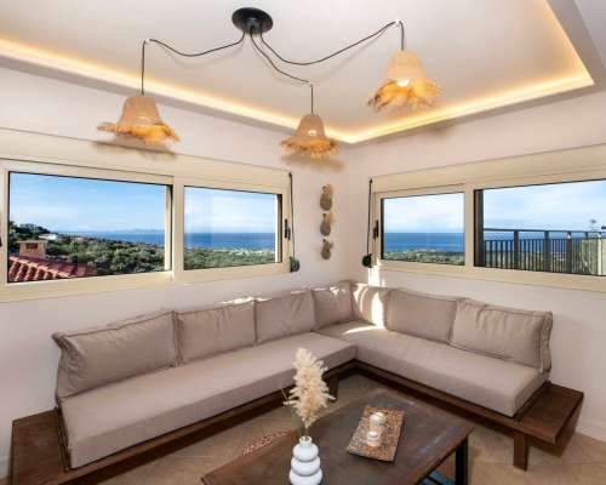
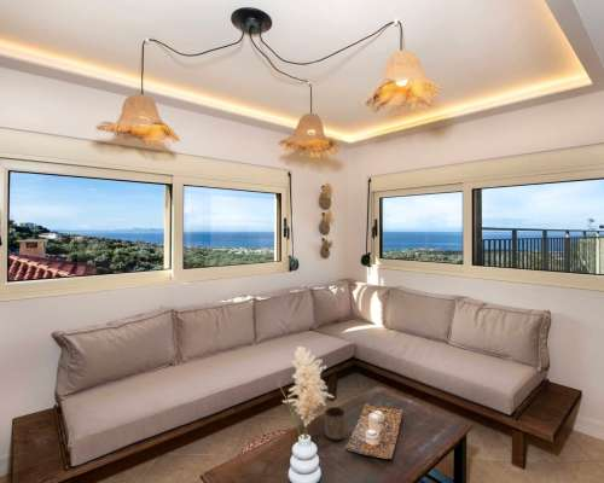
+ cup (335, 423)
